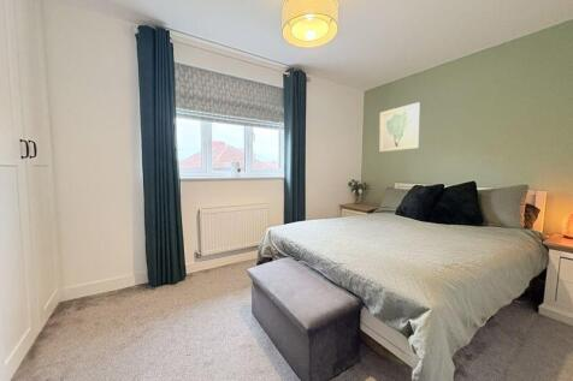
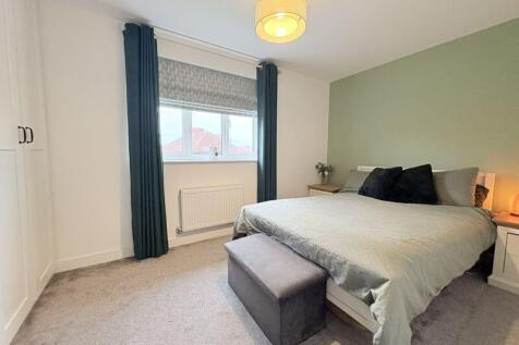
- wall art (397, 129)
